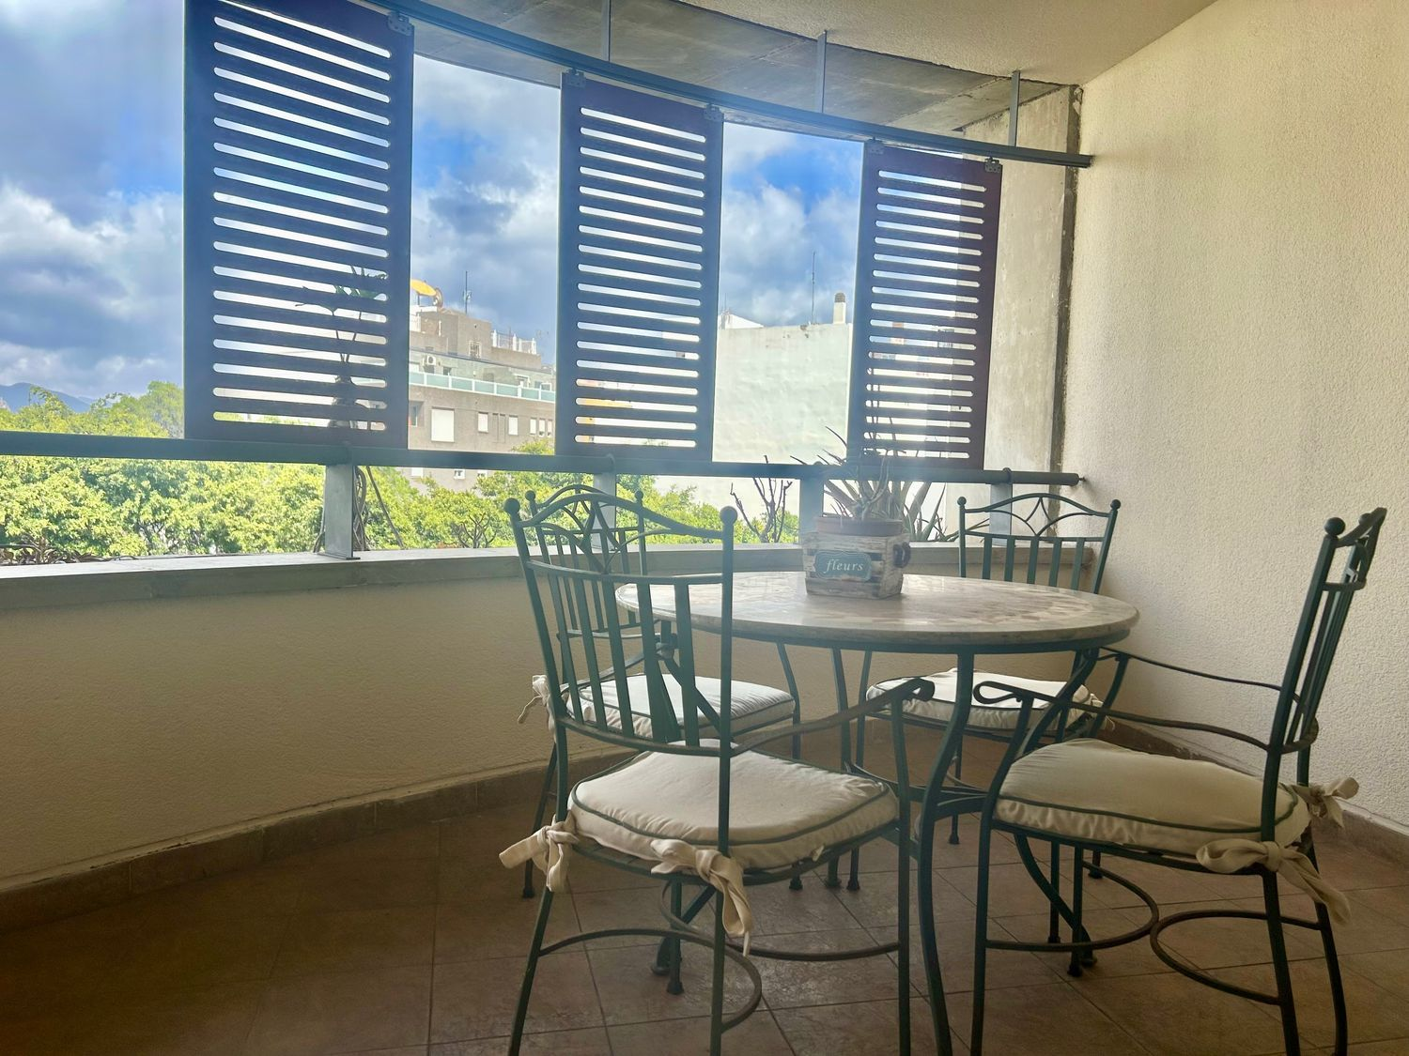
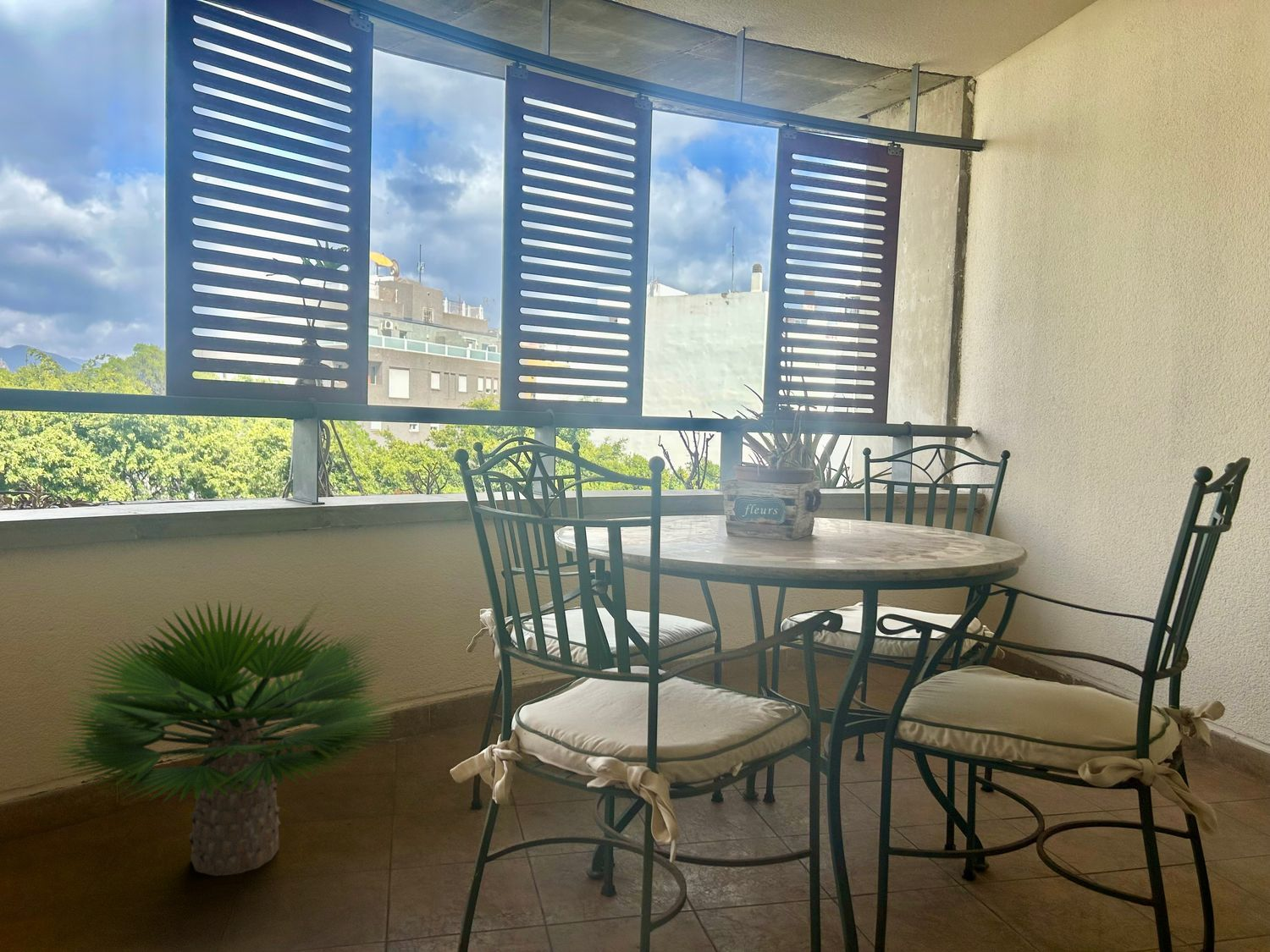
+ potted plant (234, 727)
